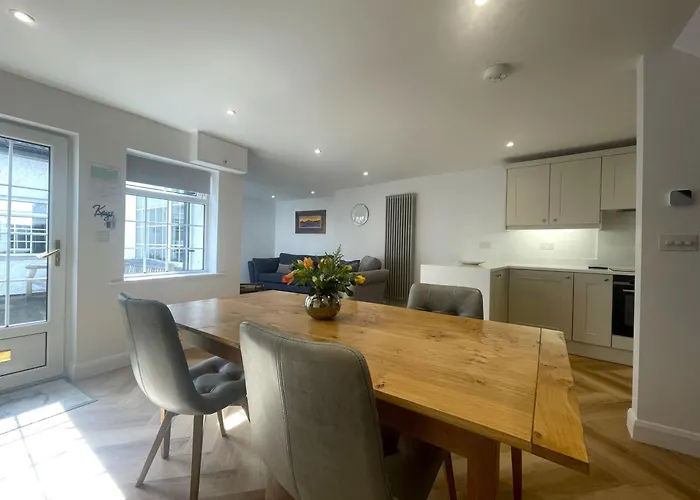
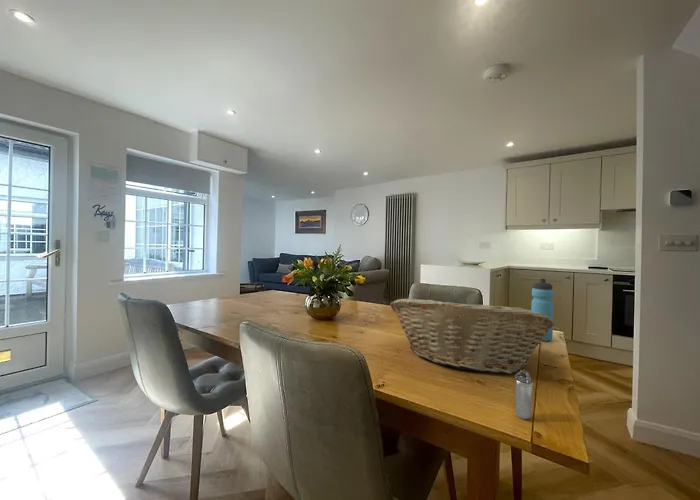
+ shaker (523, 393)
+ water bottle (542, 308)
+ fruit basket (464, 326)
